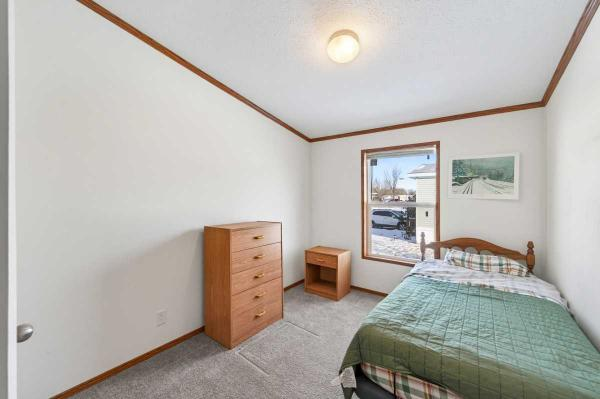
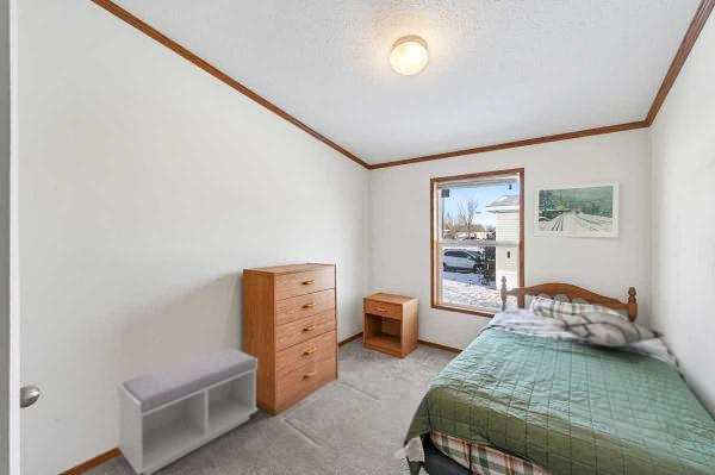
+ bench (194, 400)
+ decorative pillow (603, 329)
